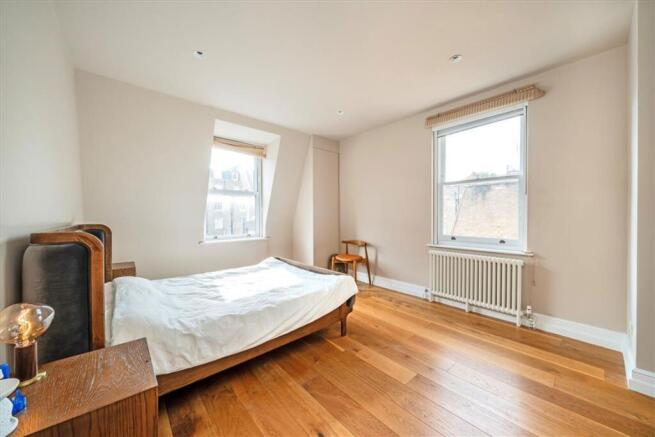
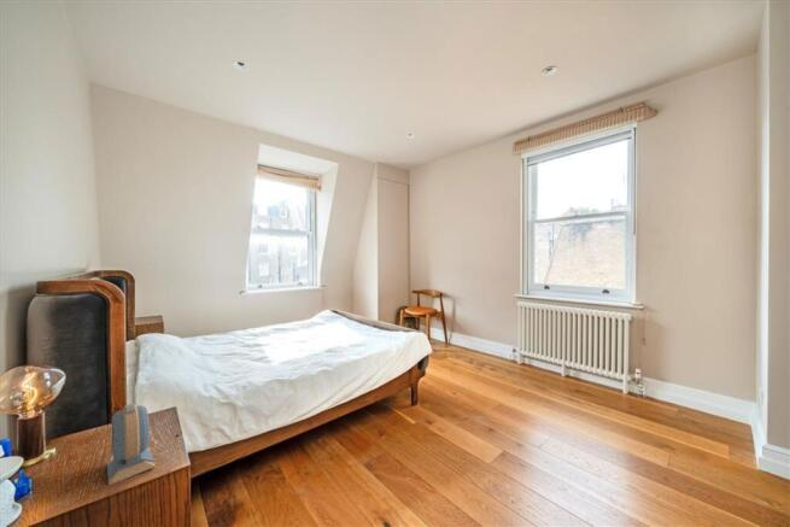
+ alarm clock (130, 435)
